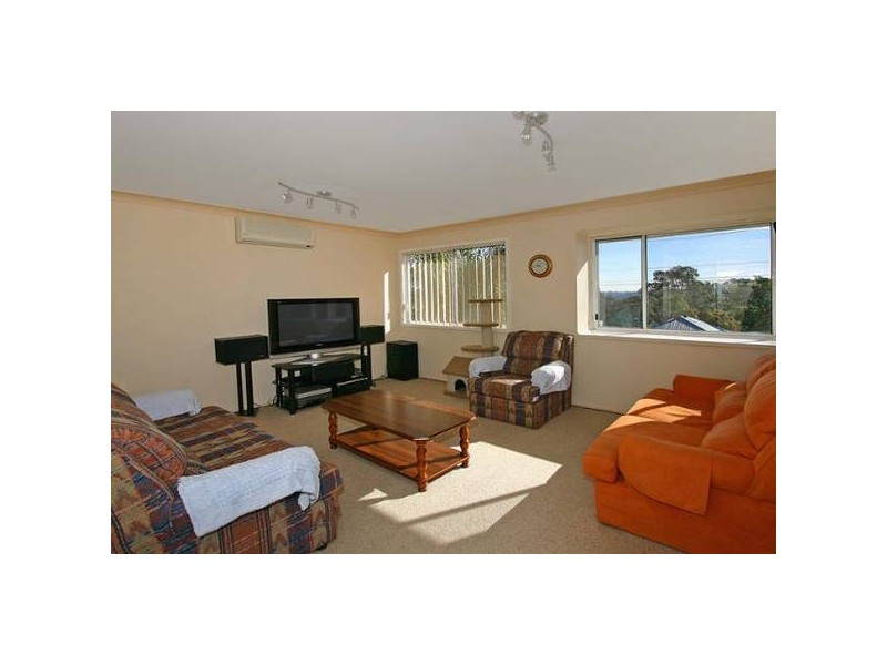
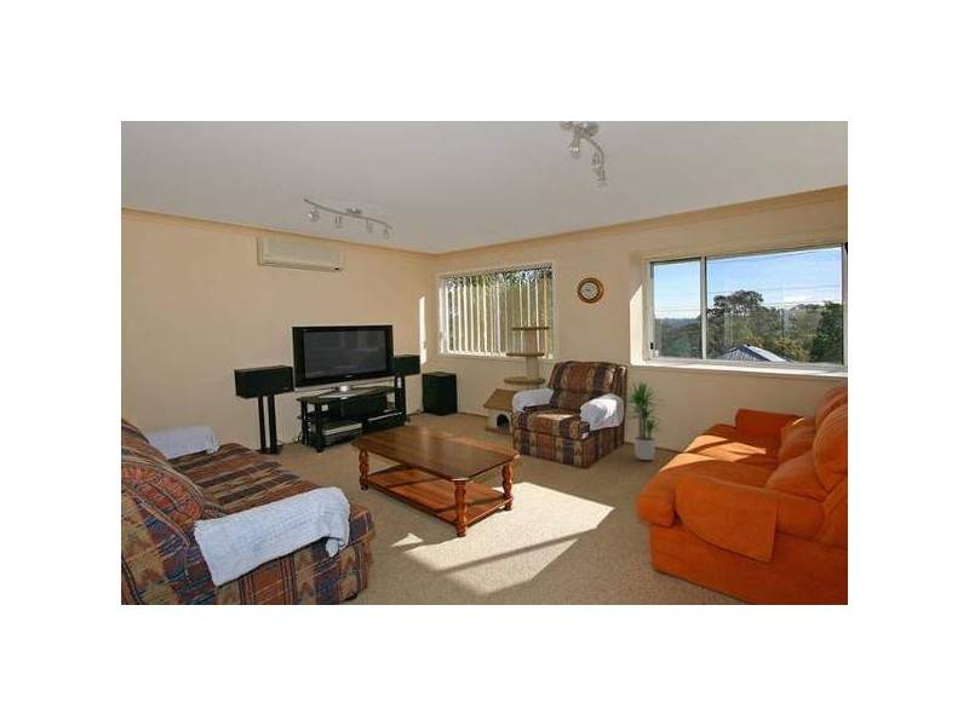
+ potted plant (641, 419)
